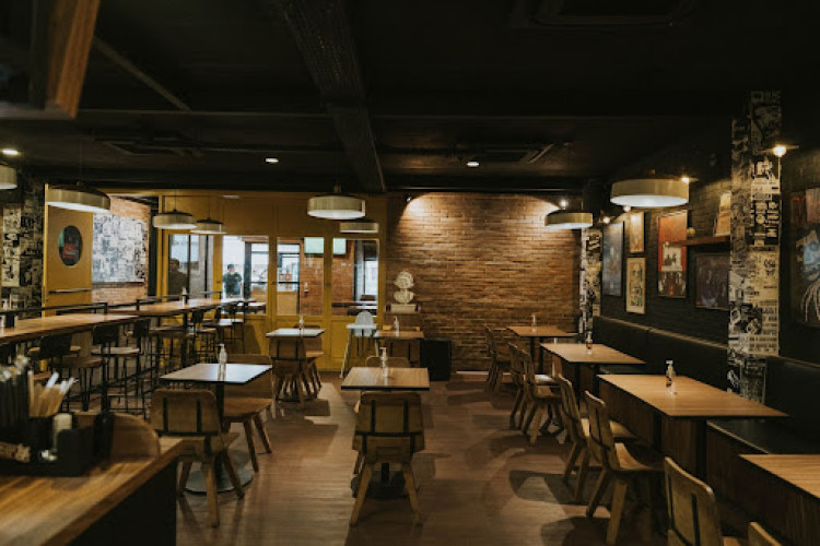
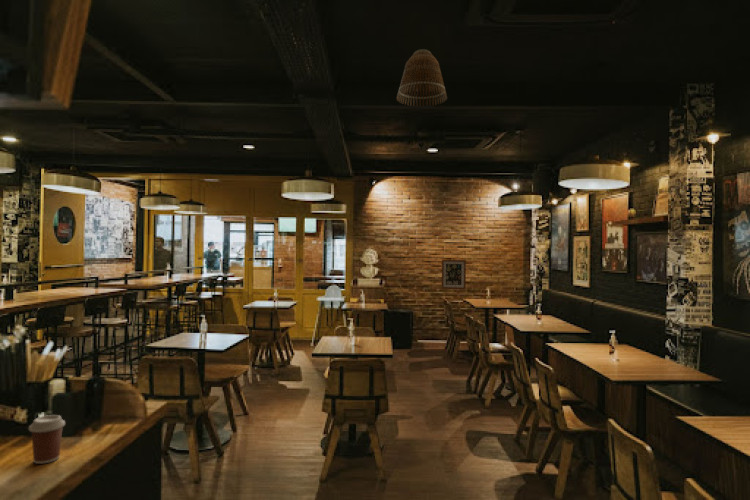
+ coffee cup (46, 438)
+ wall art (453, 274)
+ lamp shade (421, 75)
